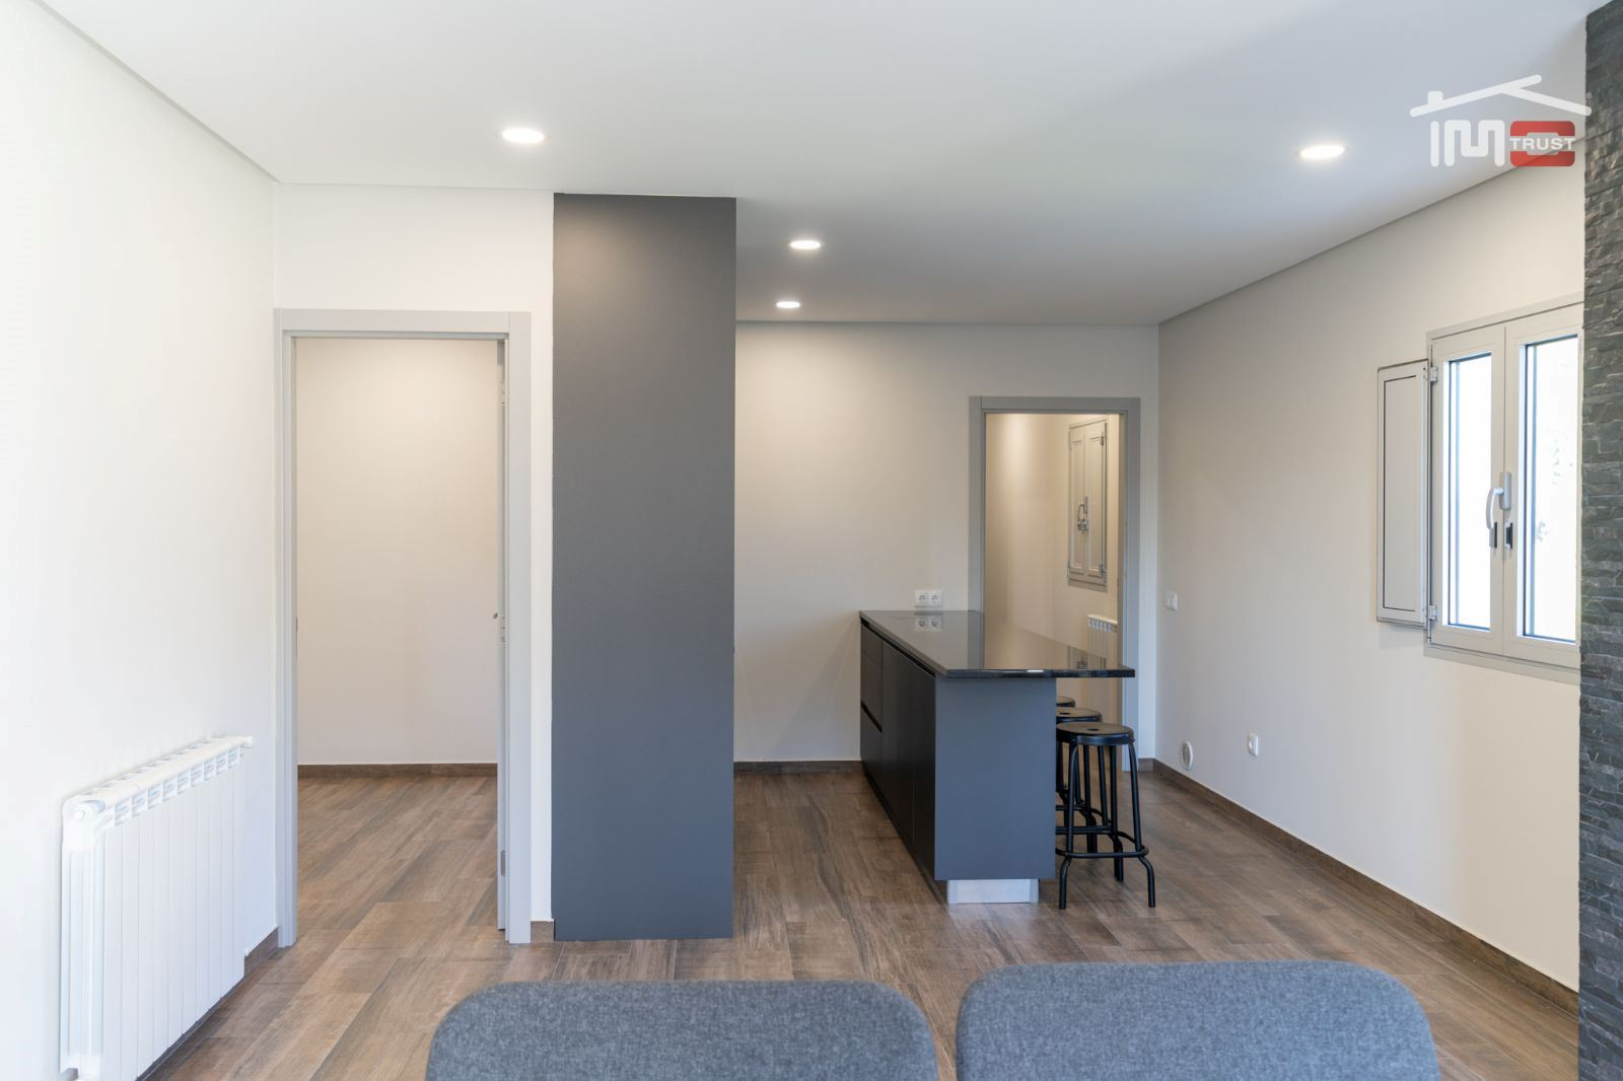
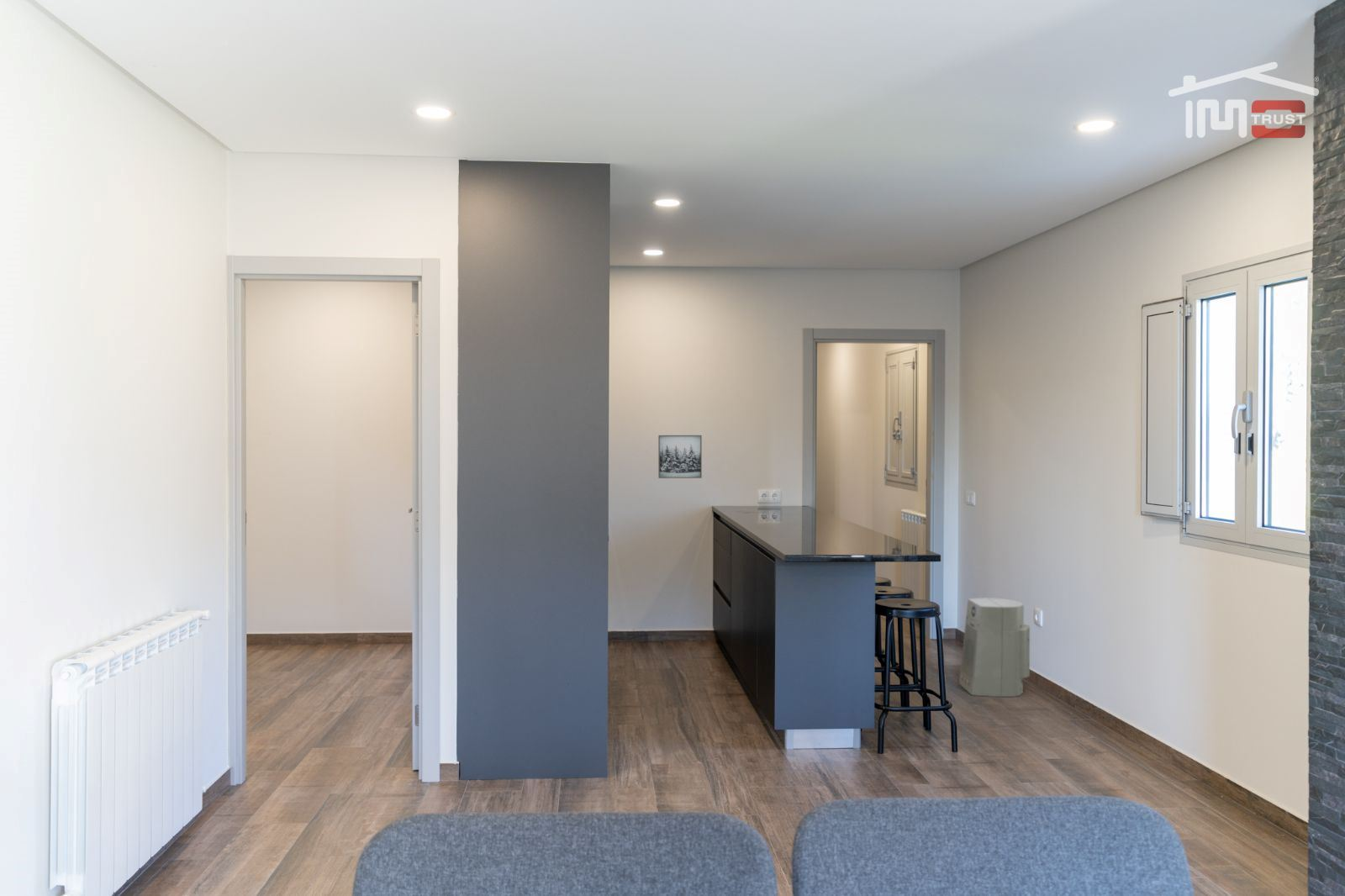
+ fan (996, 646)
+ wall art (679, 456)
